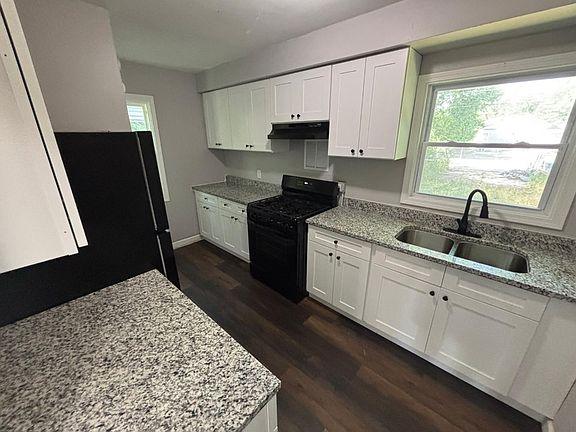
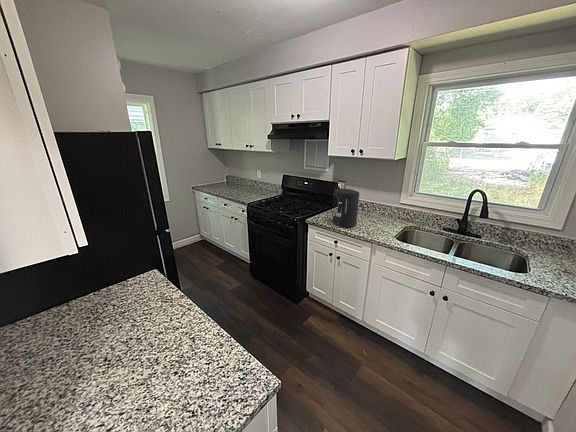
+ coffee maker (344, 207)
